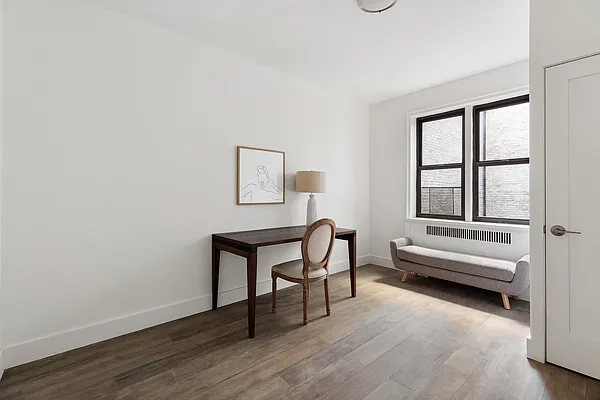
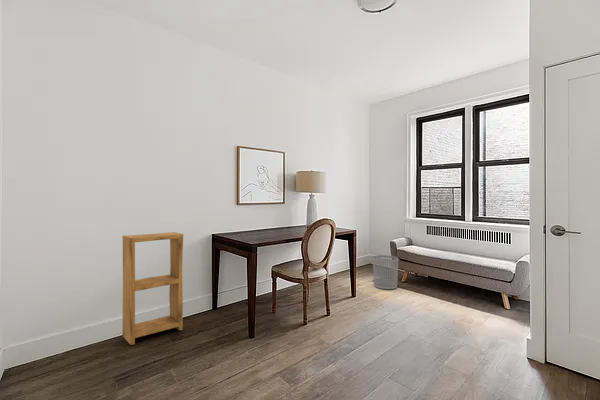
+ shelving unit (153, 284)
+ waste bin (385, 271)
